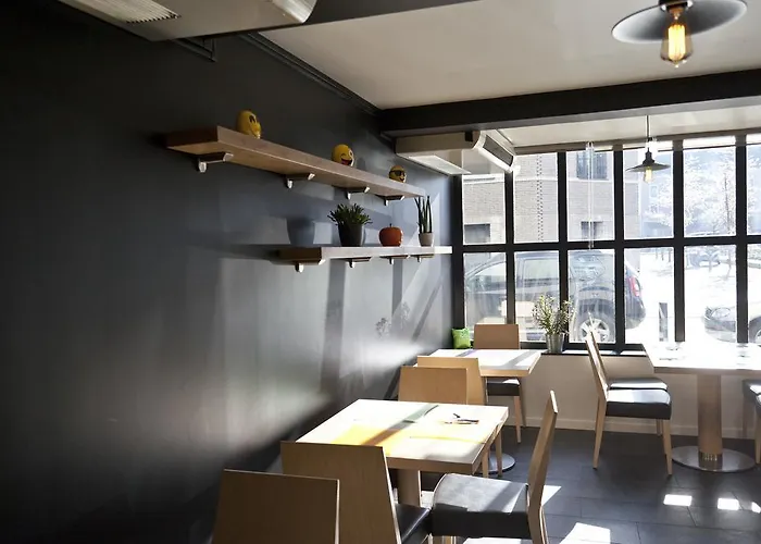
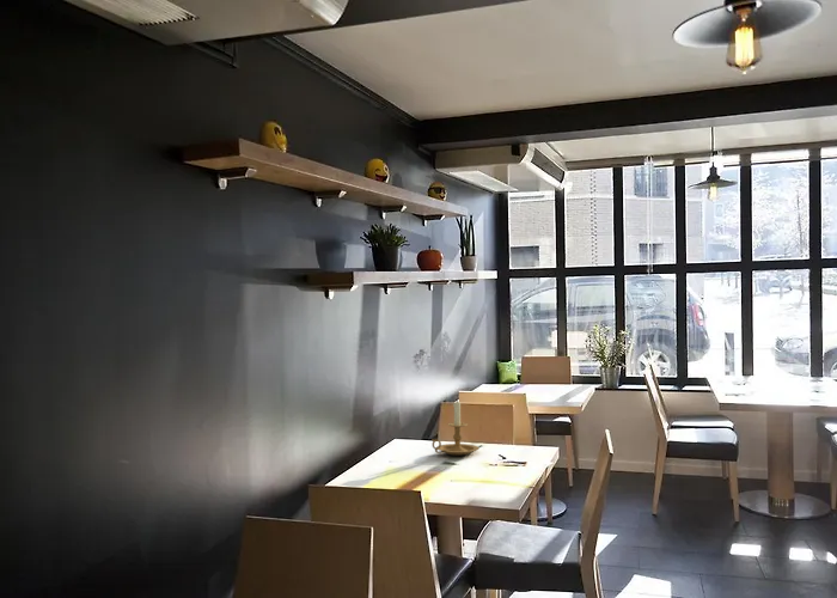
+ candle holder (457, 426)
